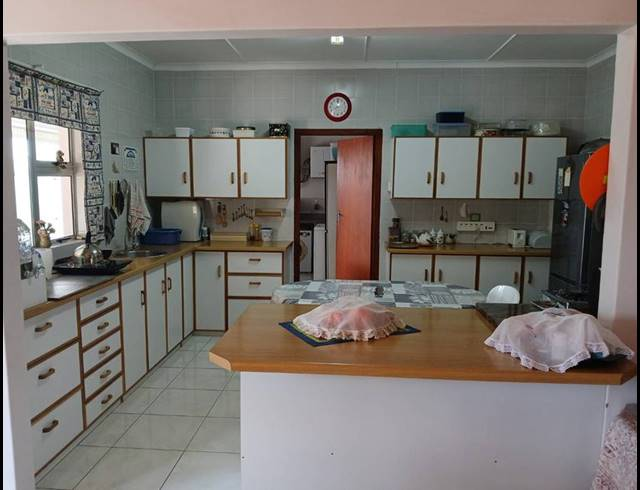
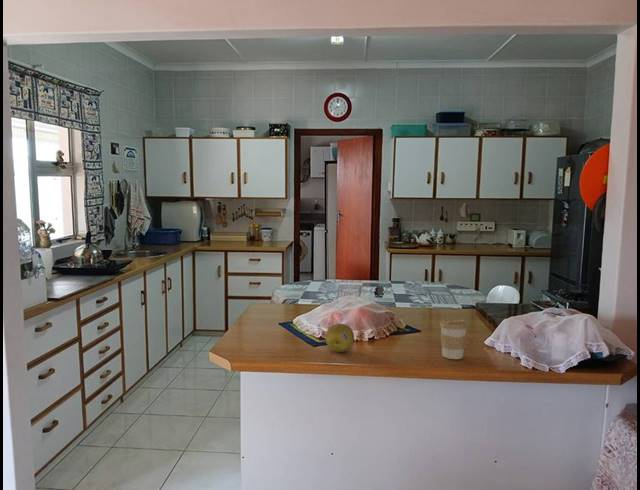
+ coffee cup (453, 337)
+ fruit (339, 337)
